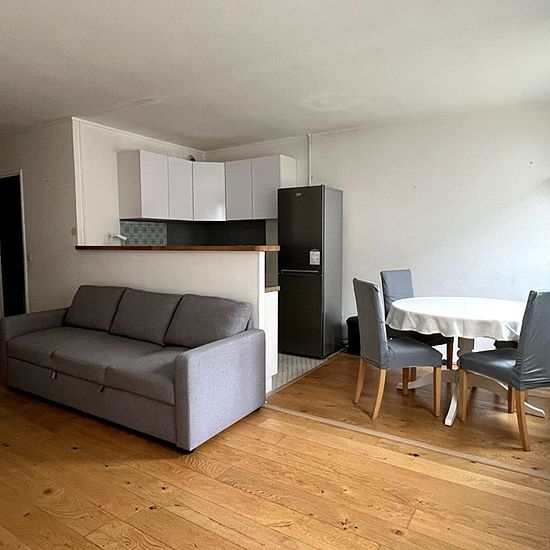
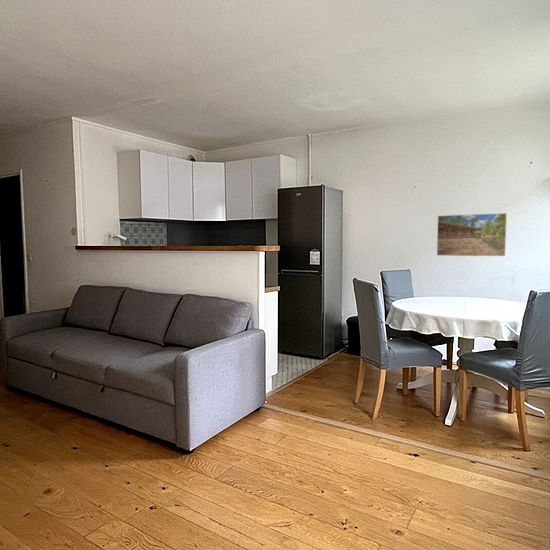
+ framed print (470, 235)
